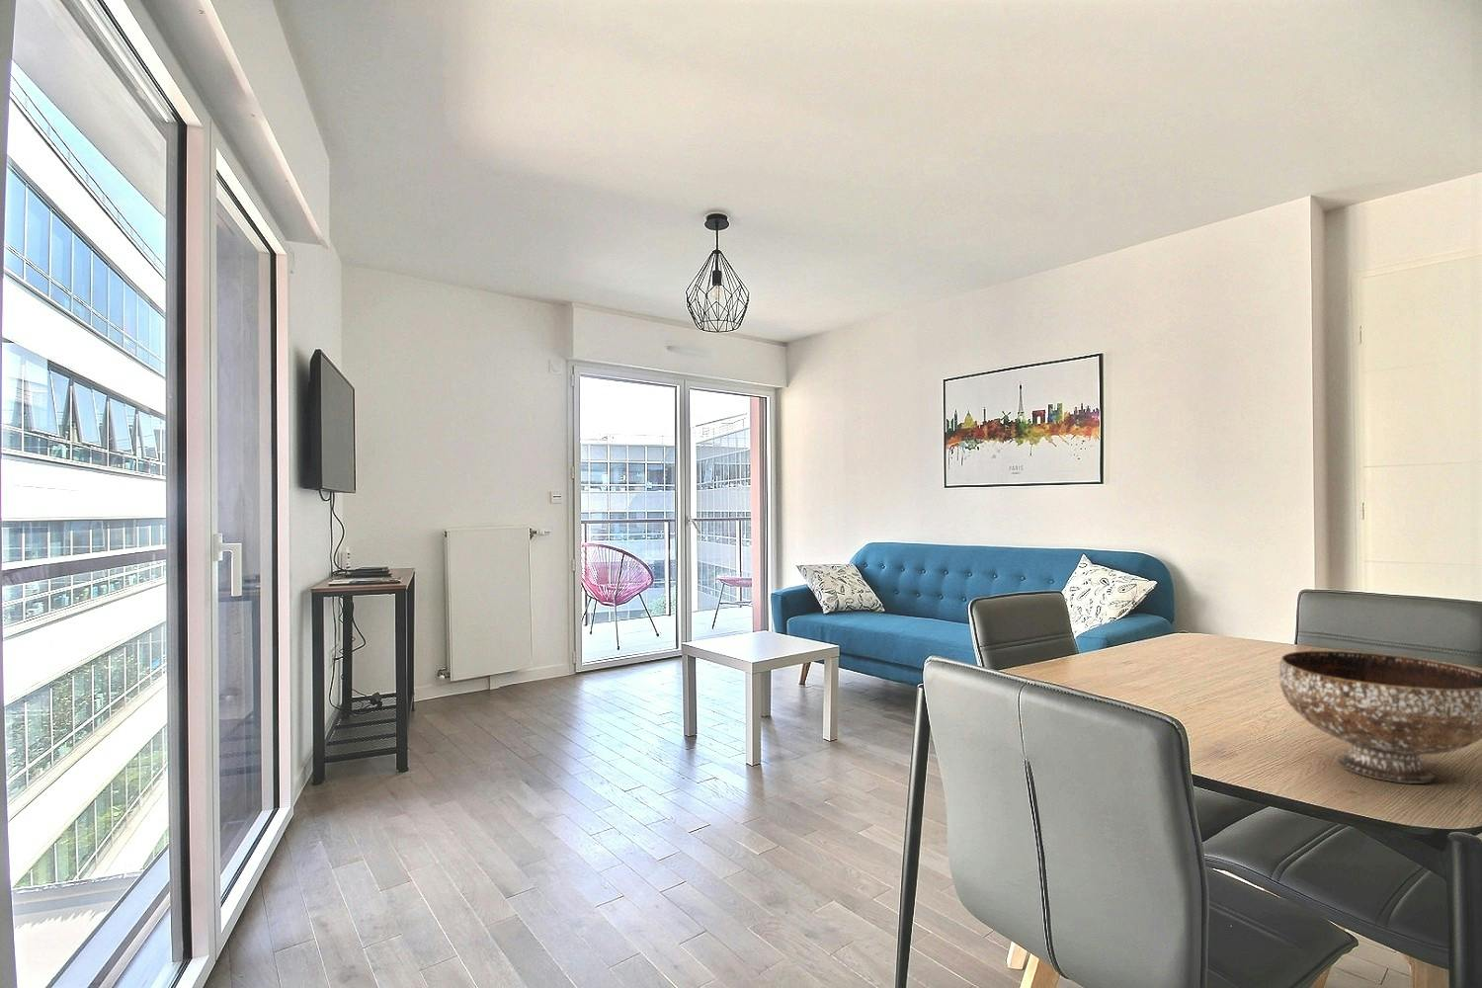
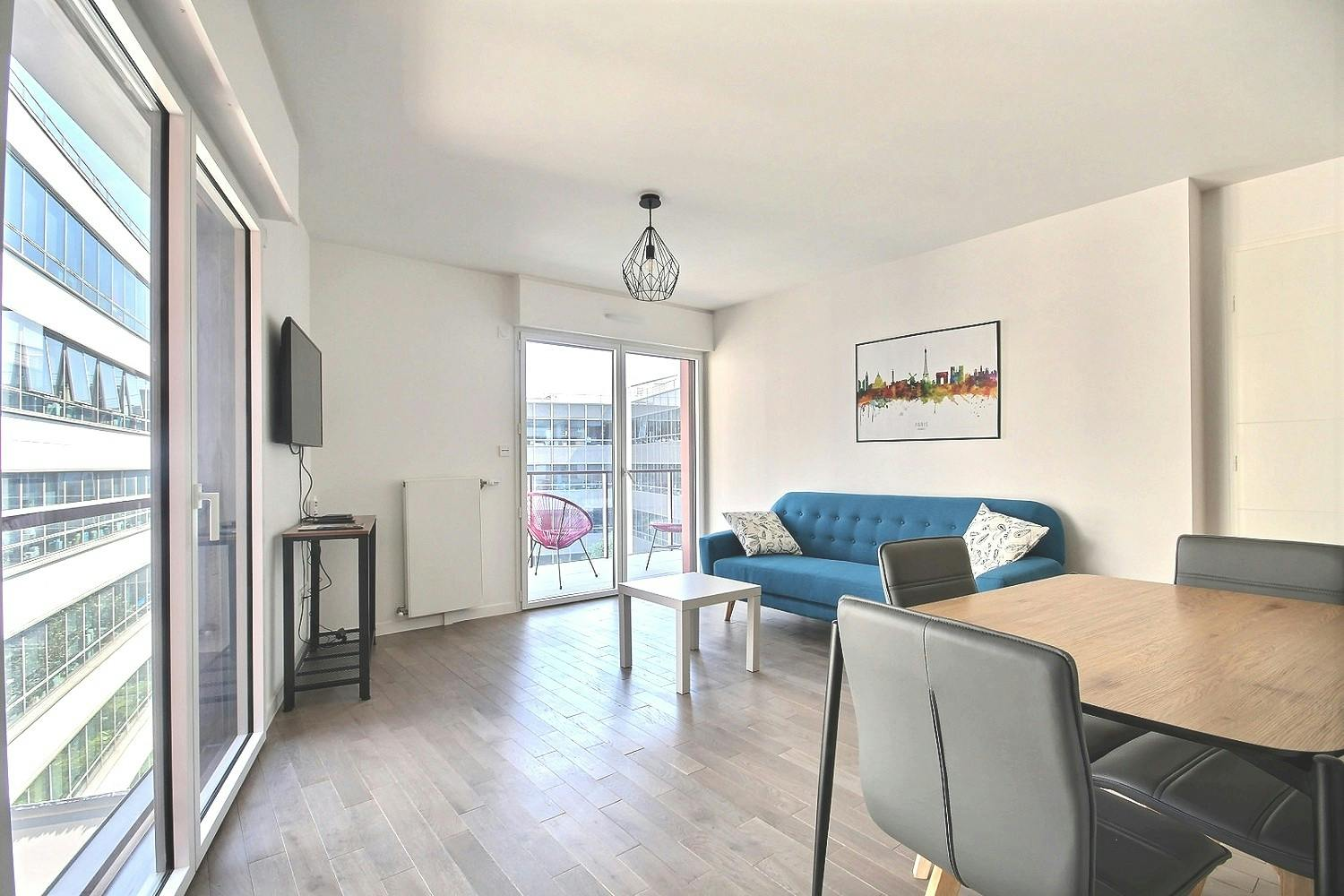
- bowl (1383, 717)
